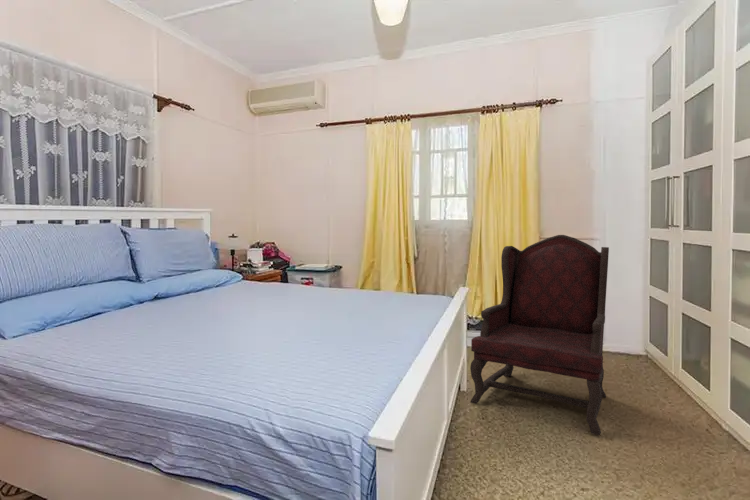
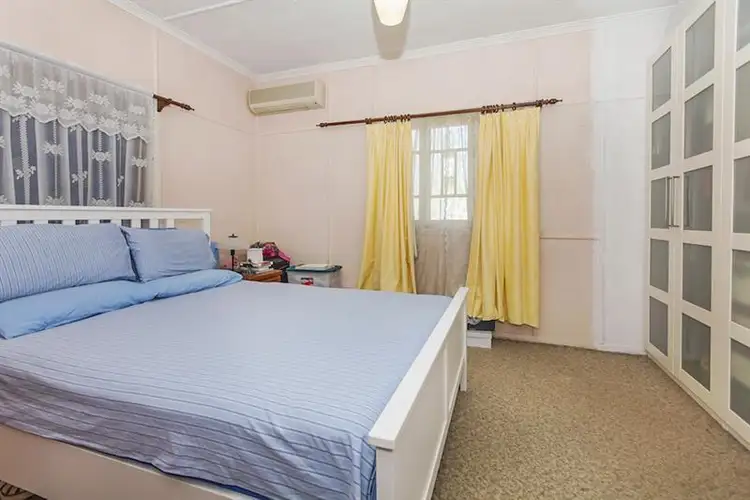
- armchair (546, 315)
